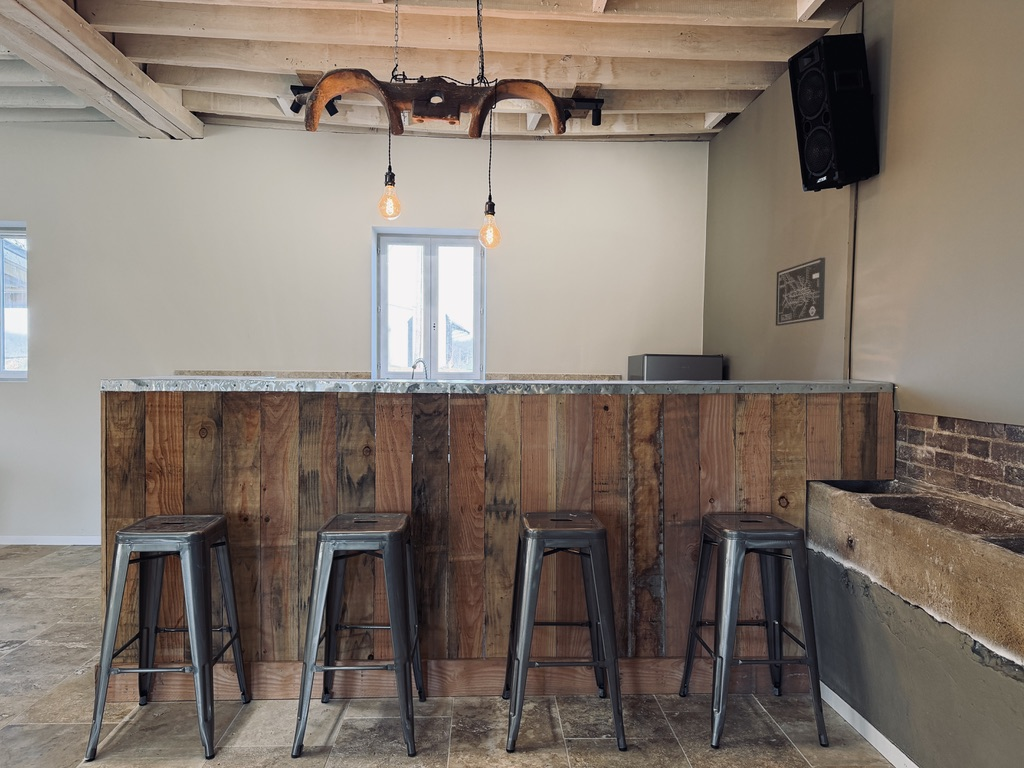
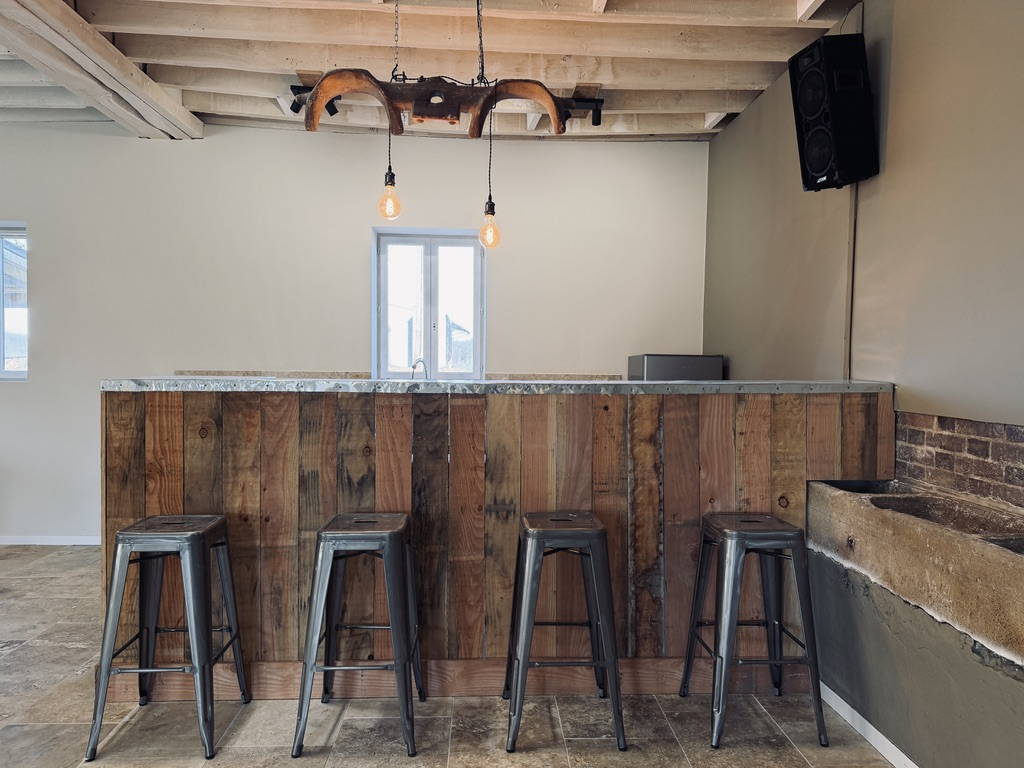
- wall art (798, 294)
